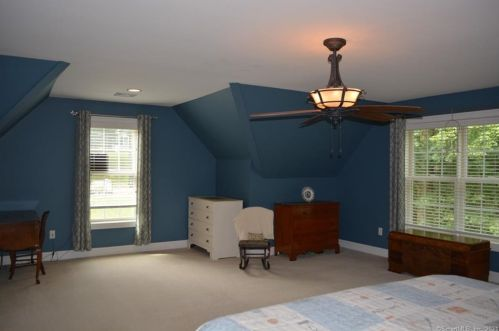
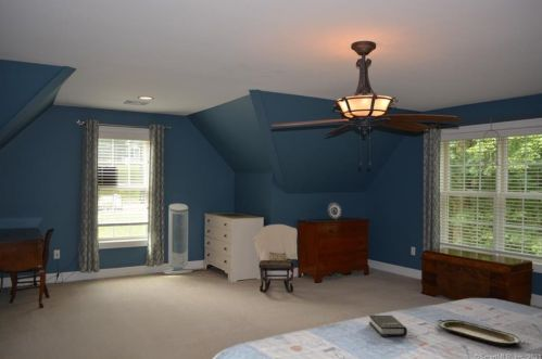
+ serving tray (477, 332)
+ air purifier (178, 238)
+ hardback book (387, 324)
